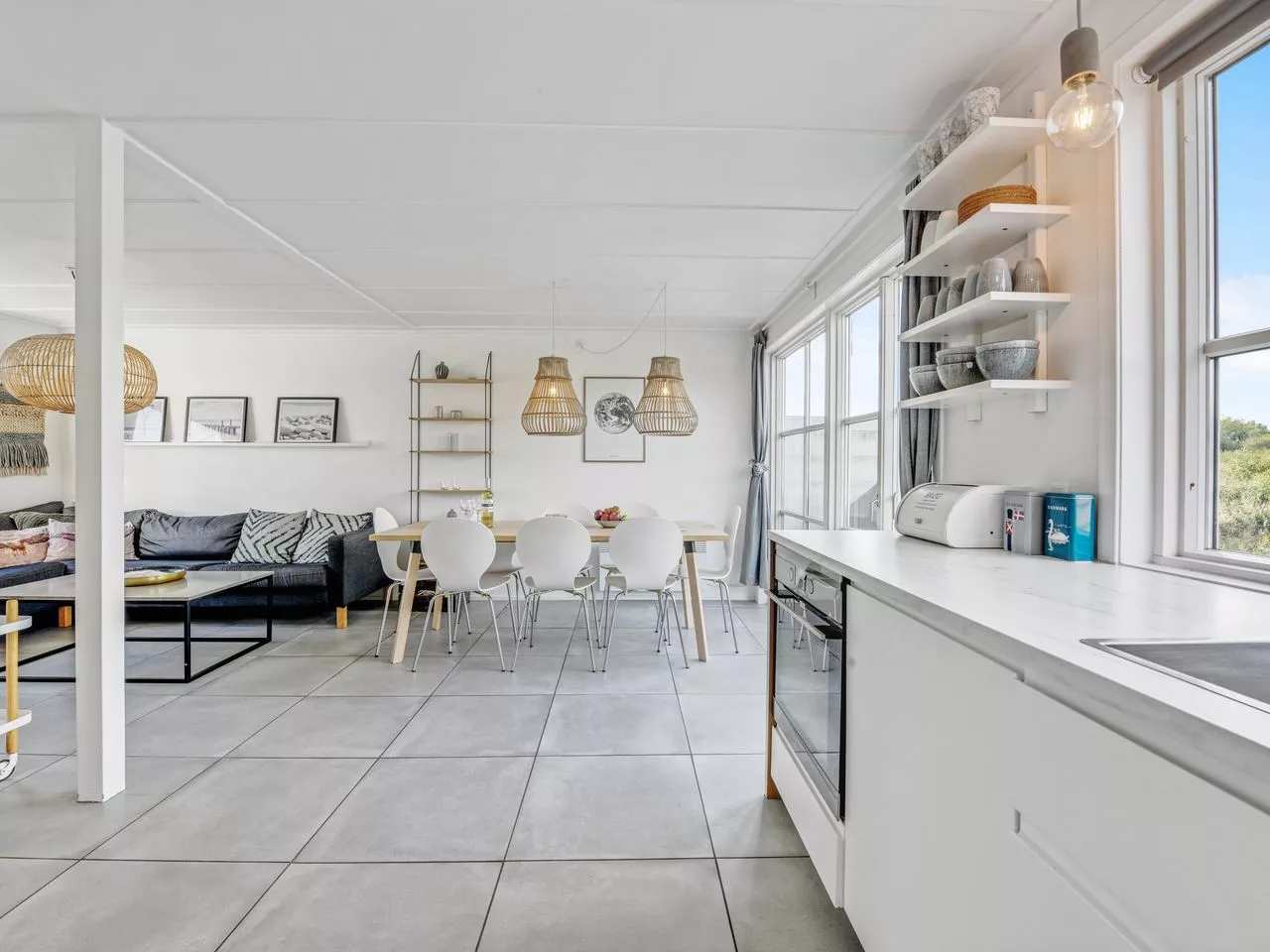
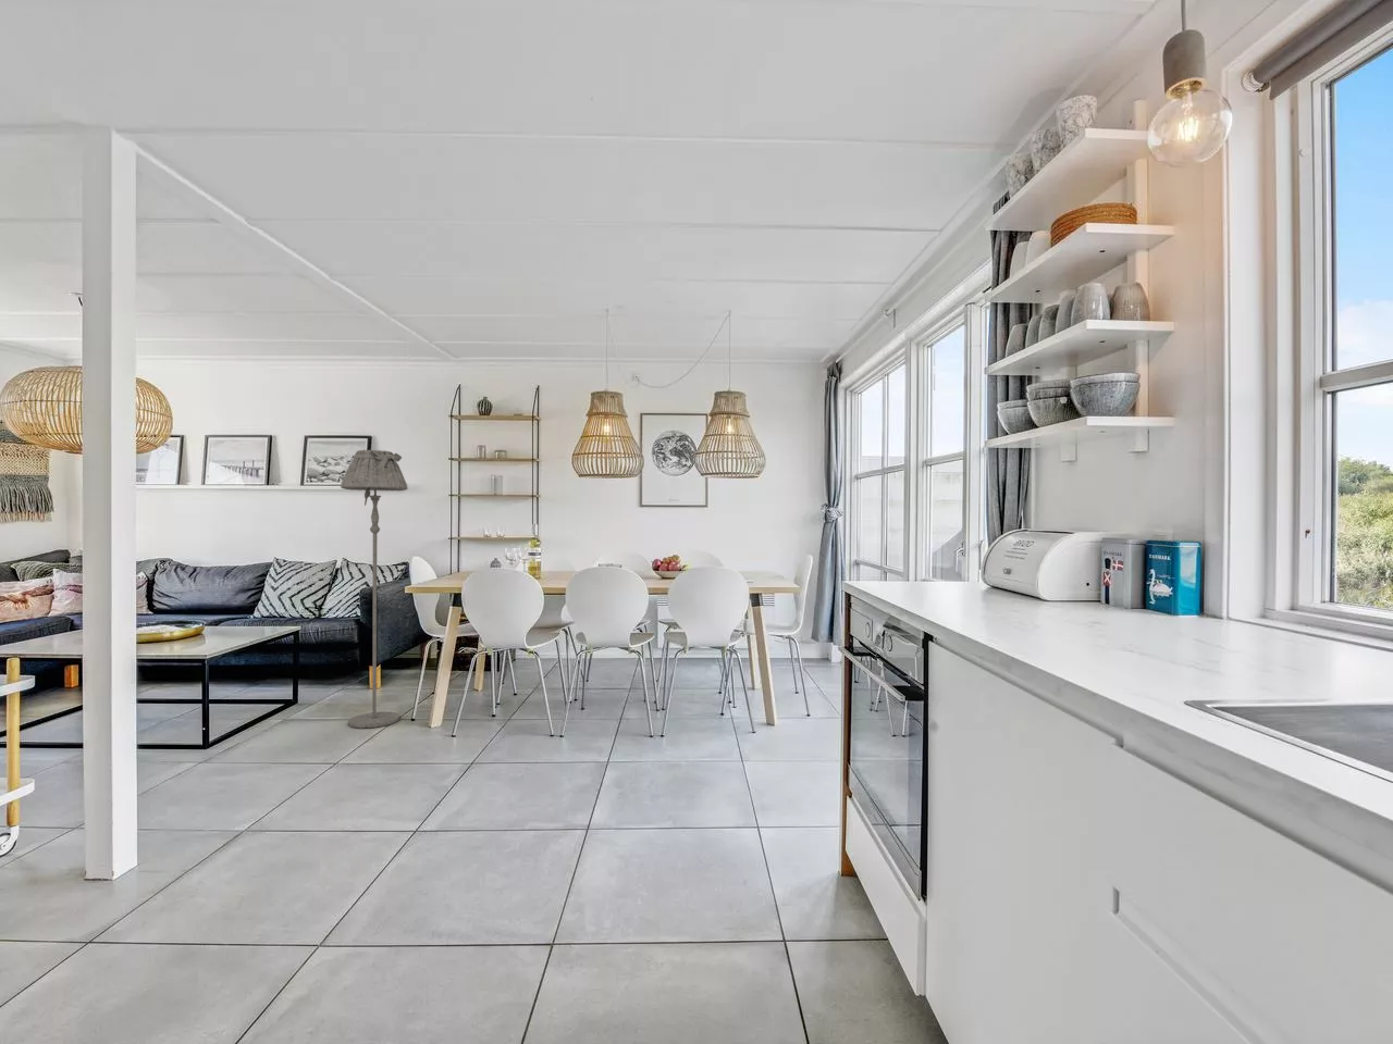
+ floor lamp (374, 586)
